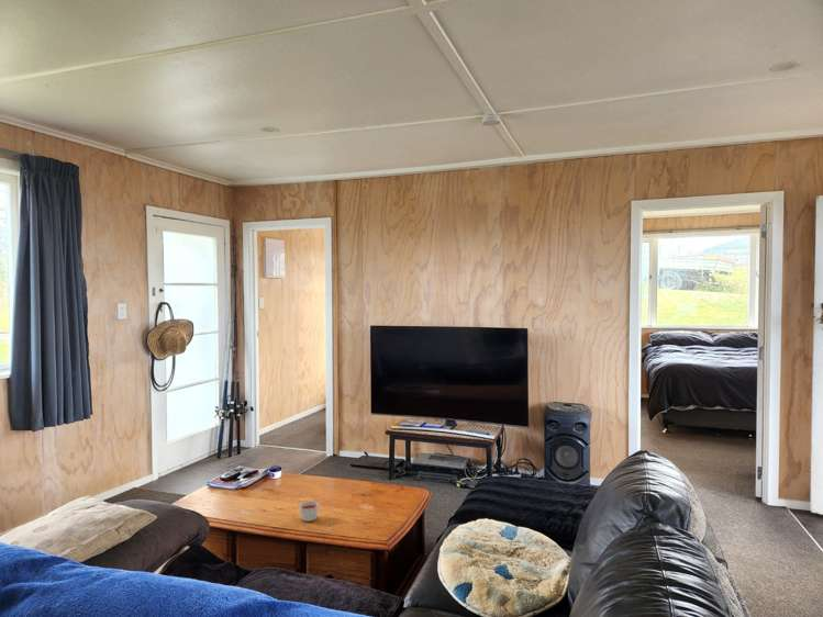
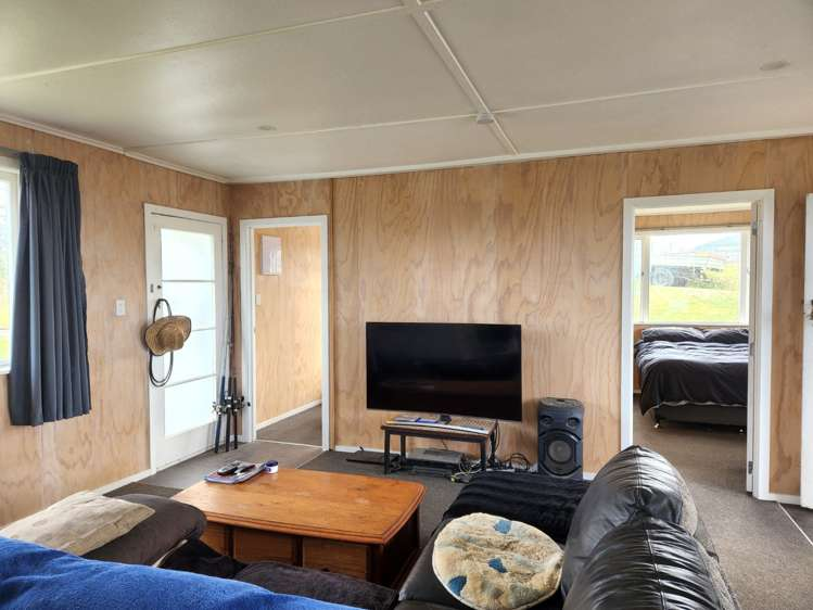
- candle (309, 512)
